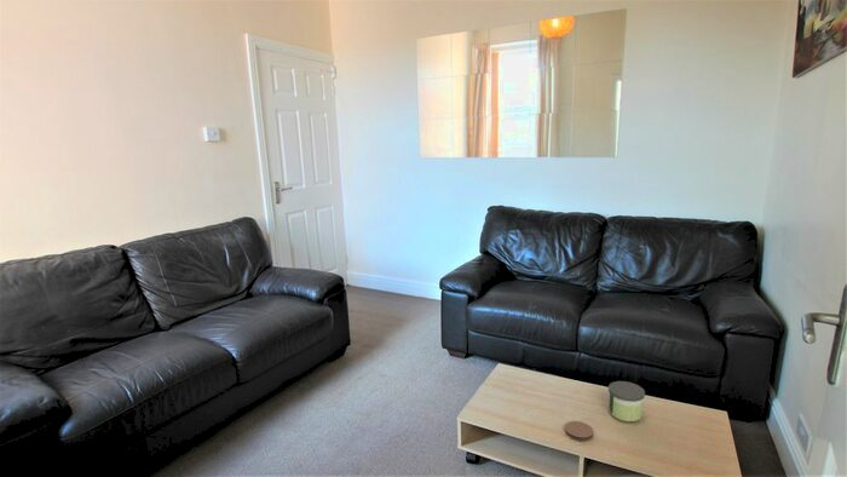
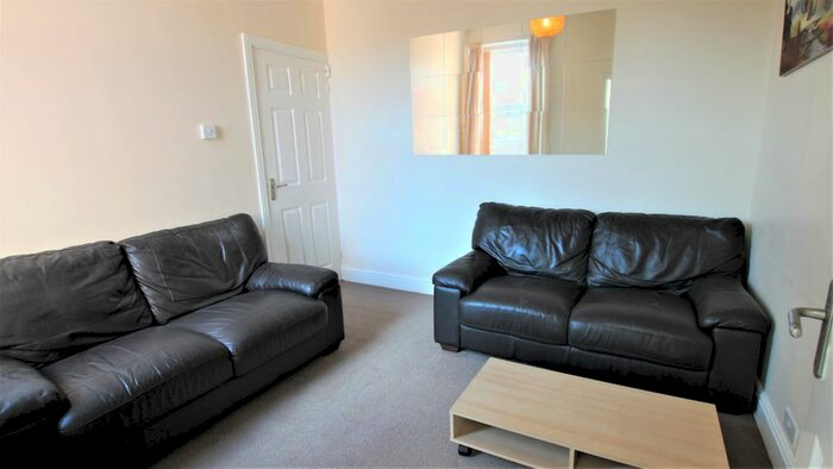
- coaster (578, 430)
- candle (626, 402)
